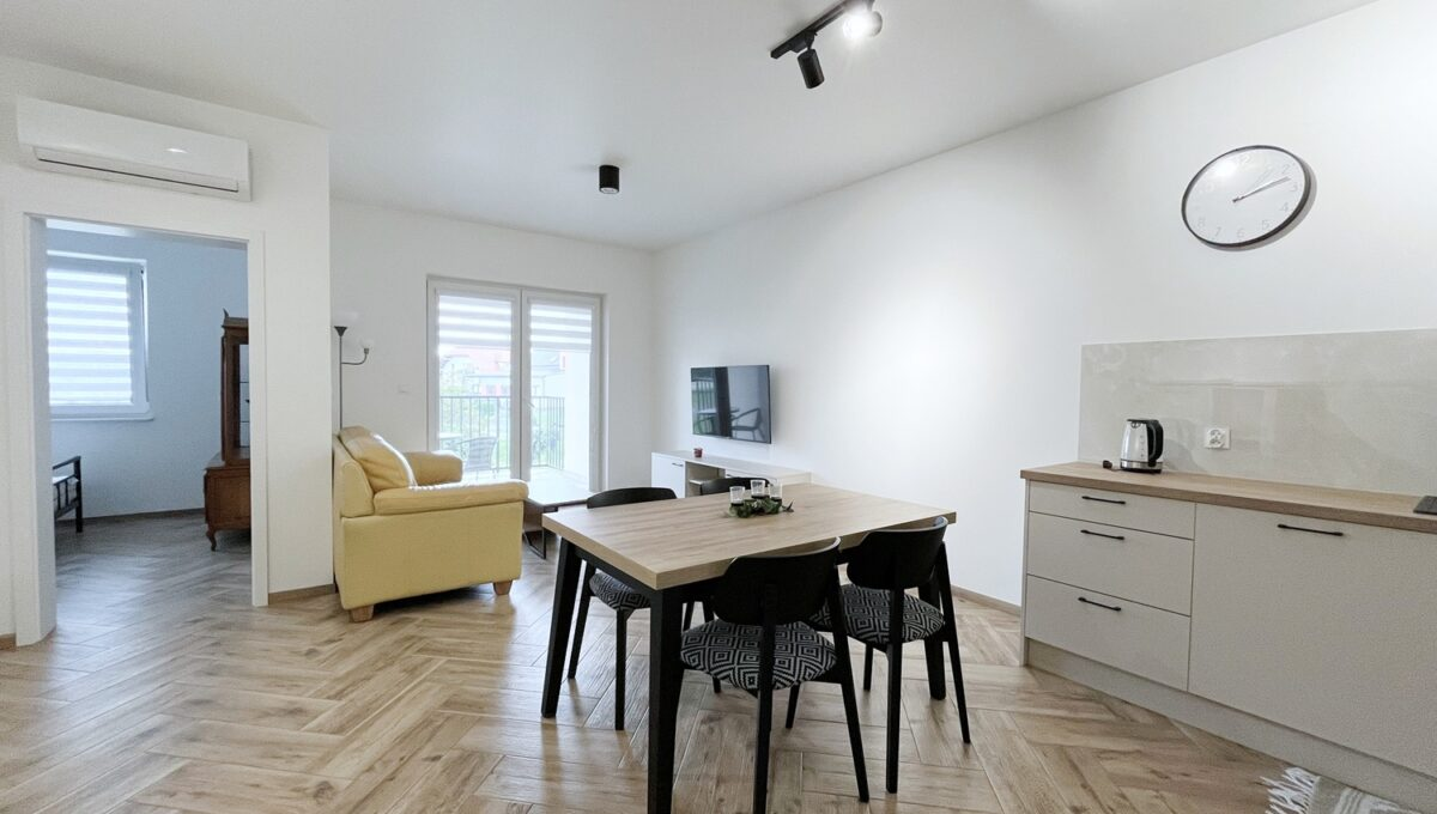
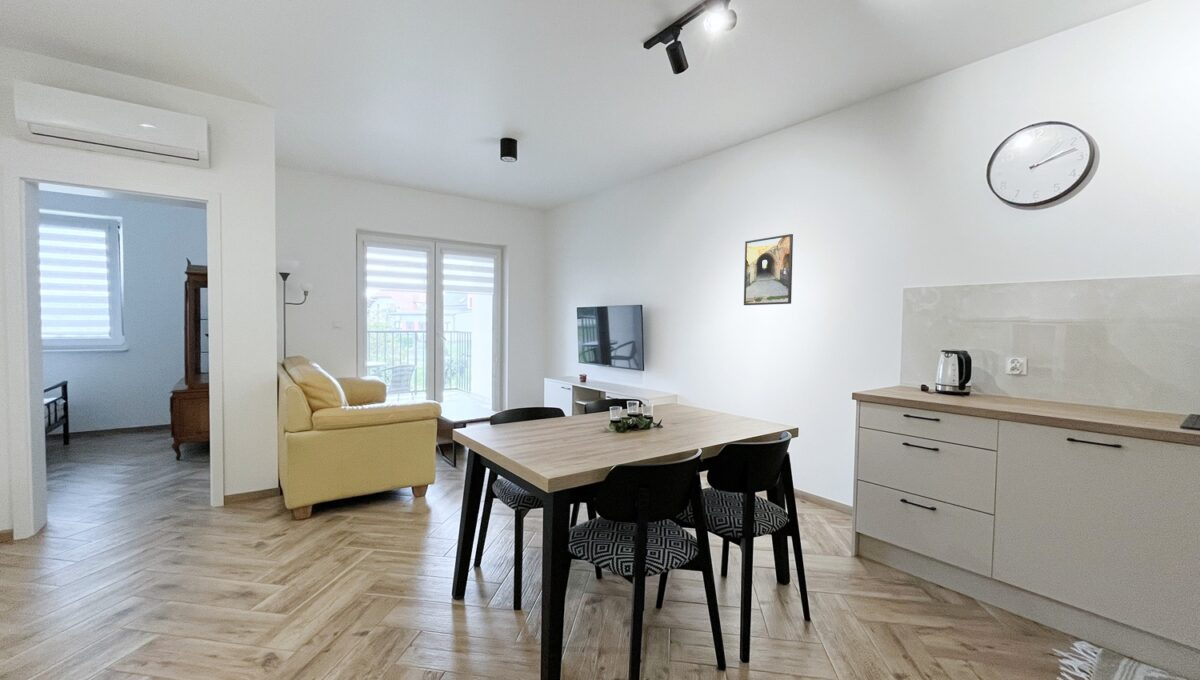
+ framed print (767, 271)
